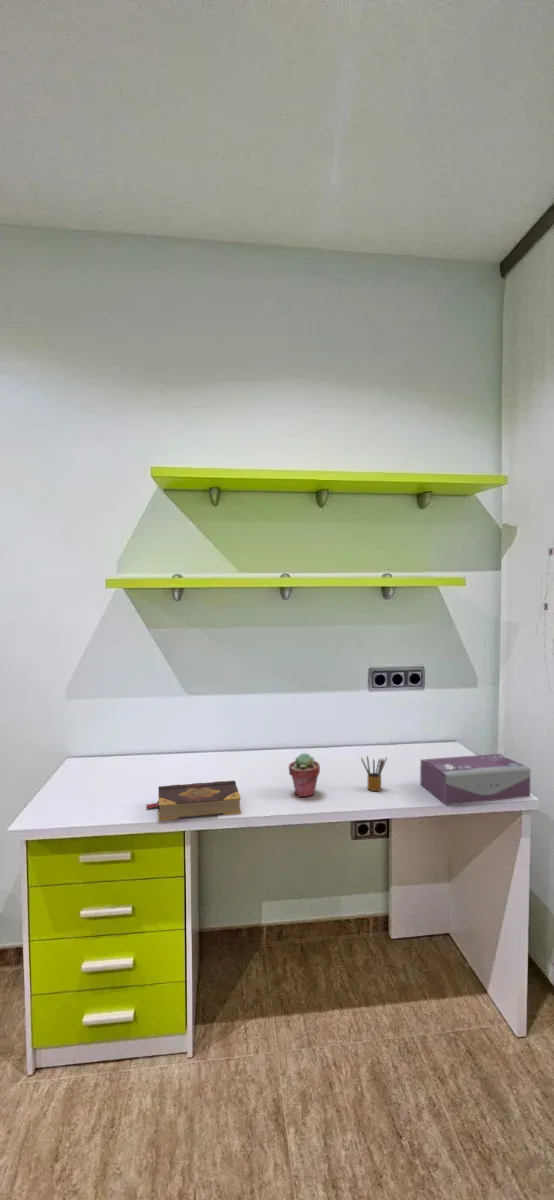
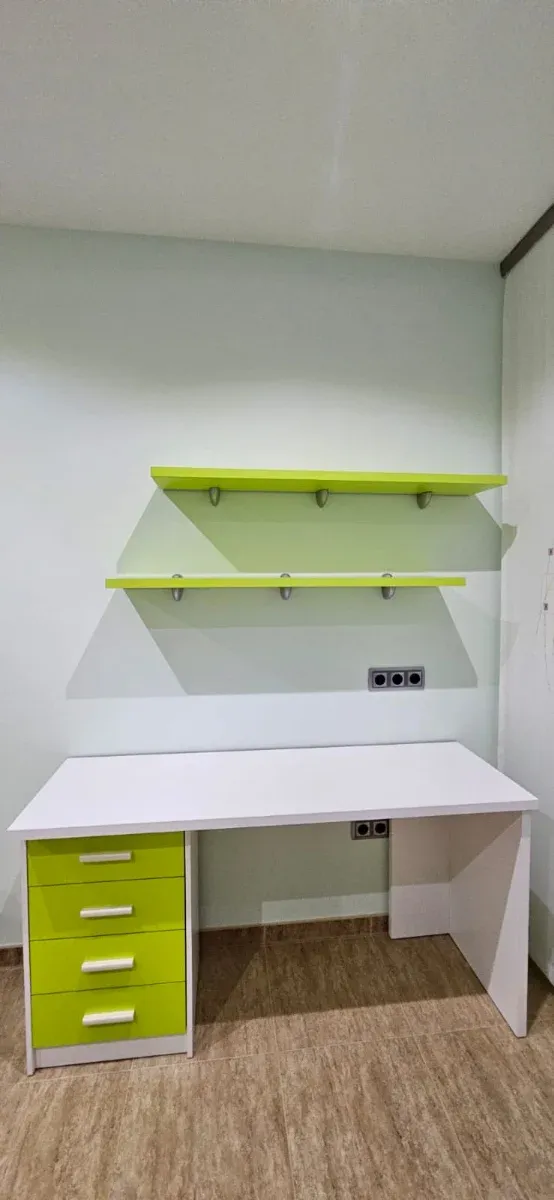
- potted succulent (304, 773)
- tissue box (473, 776)
- book (192, 799)
- pencil box (373, 772)
